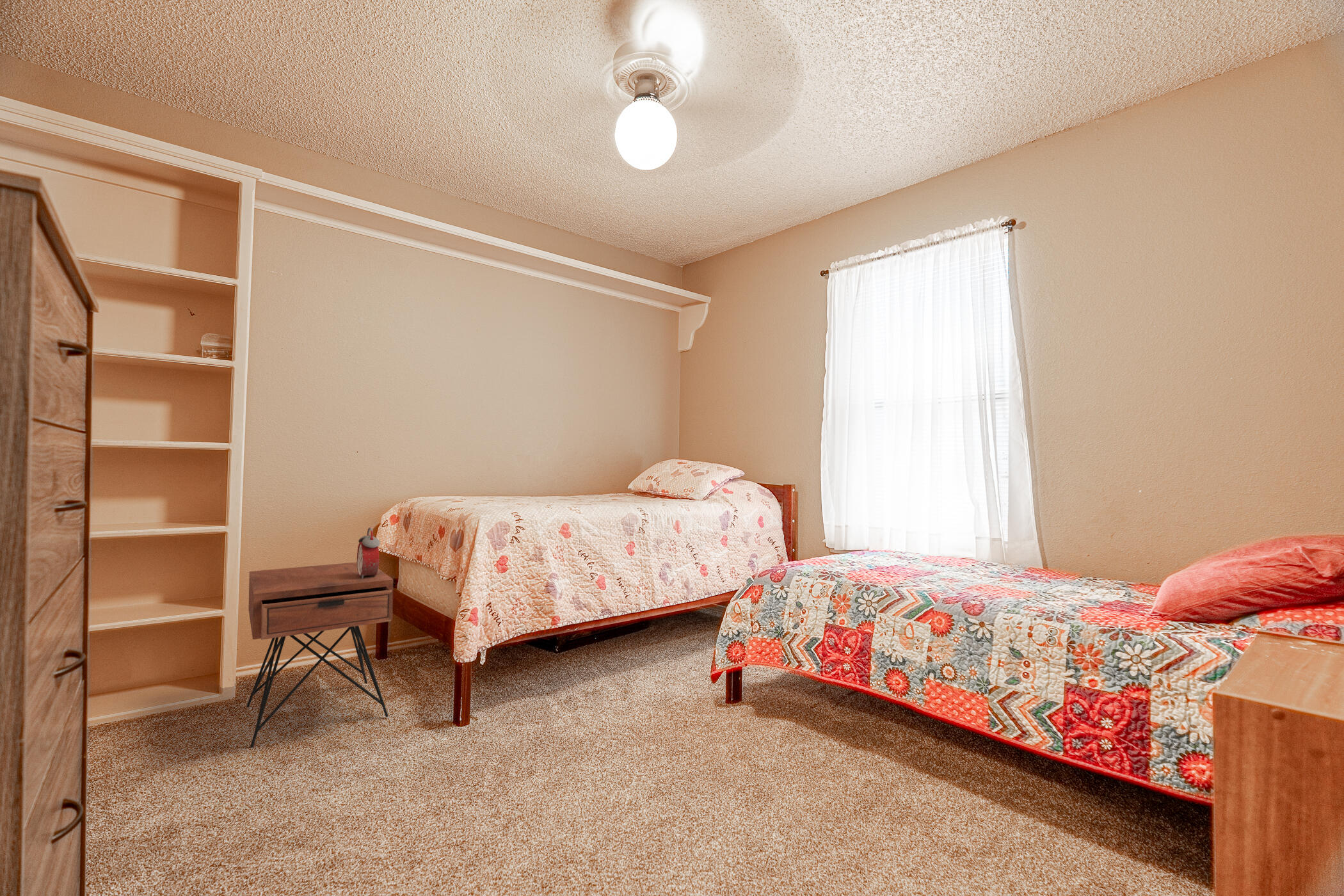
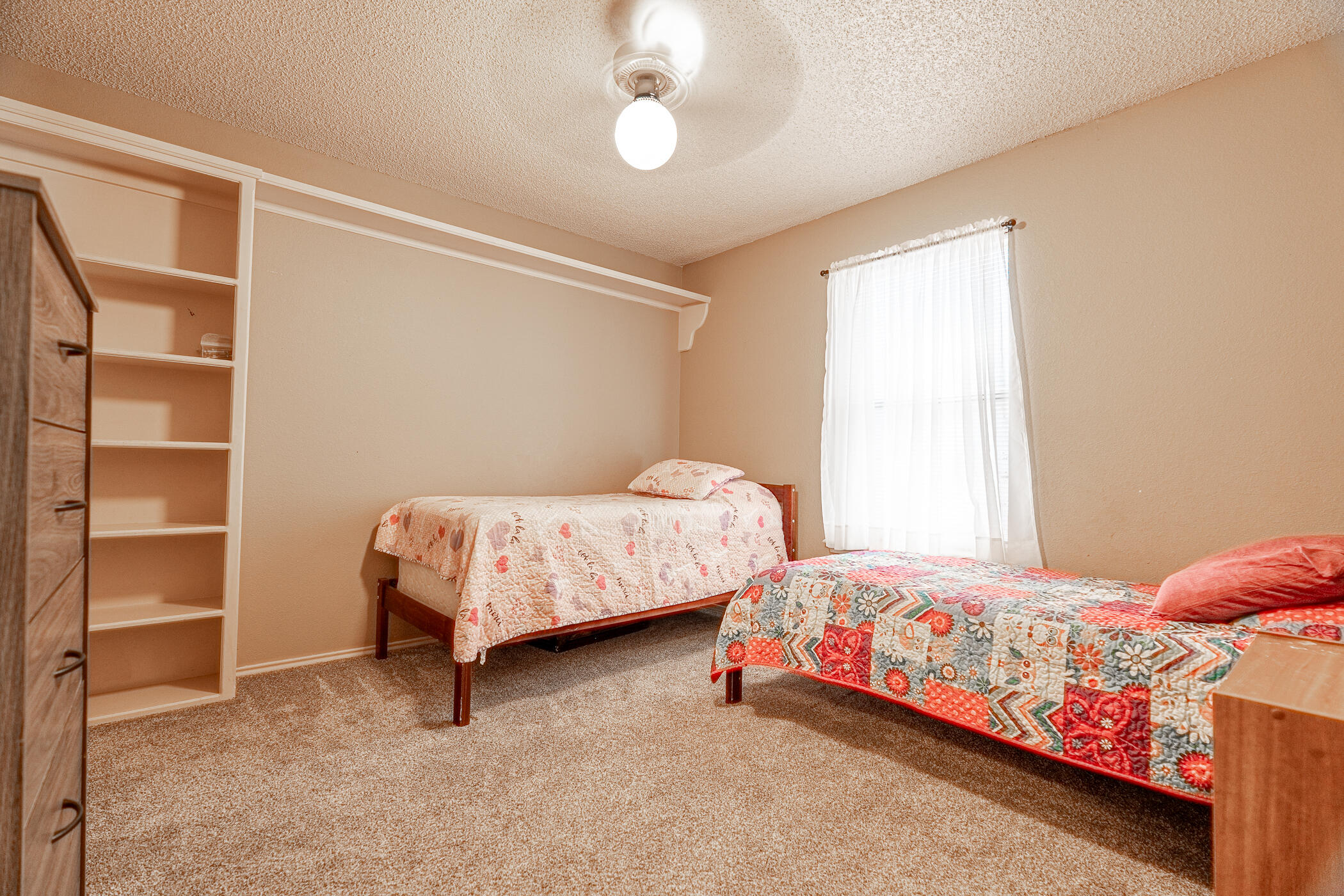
- nightstand (320, 645)
- alarm clock (369, 551)
